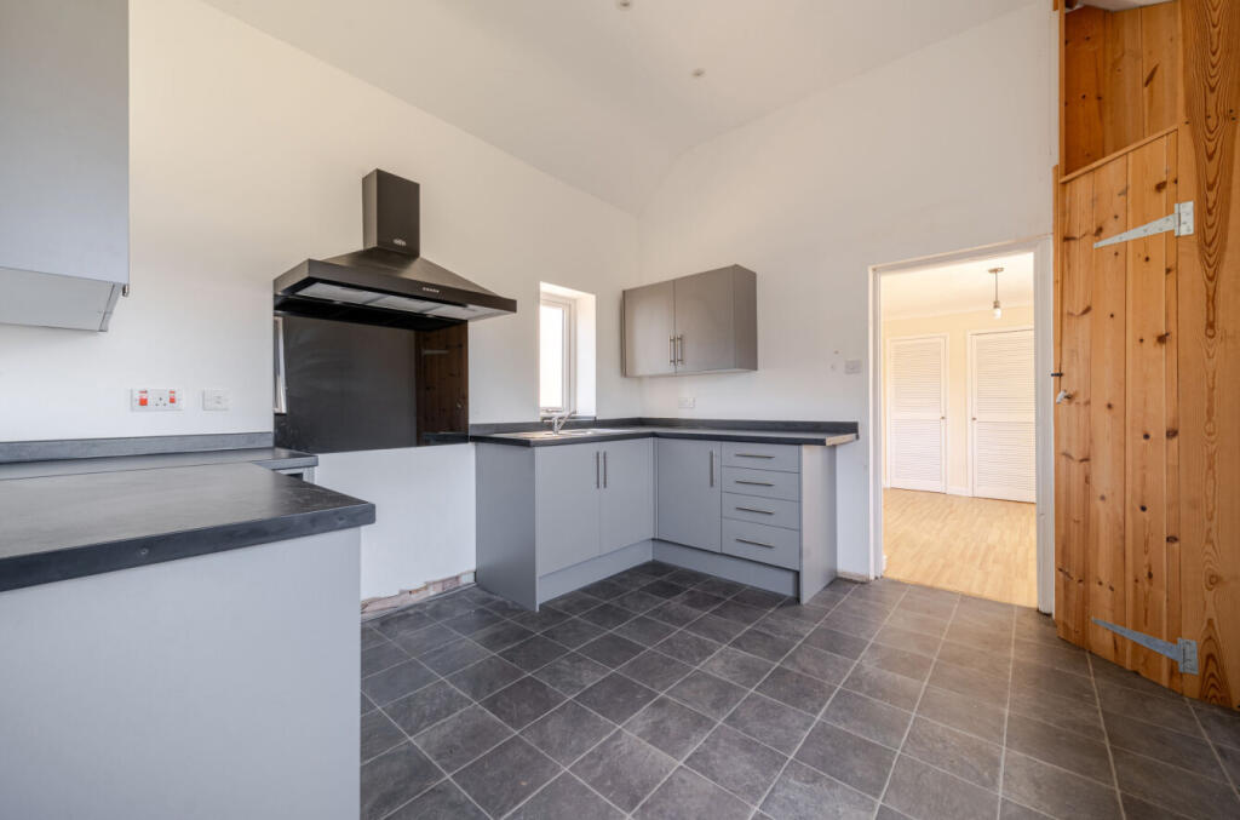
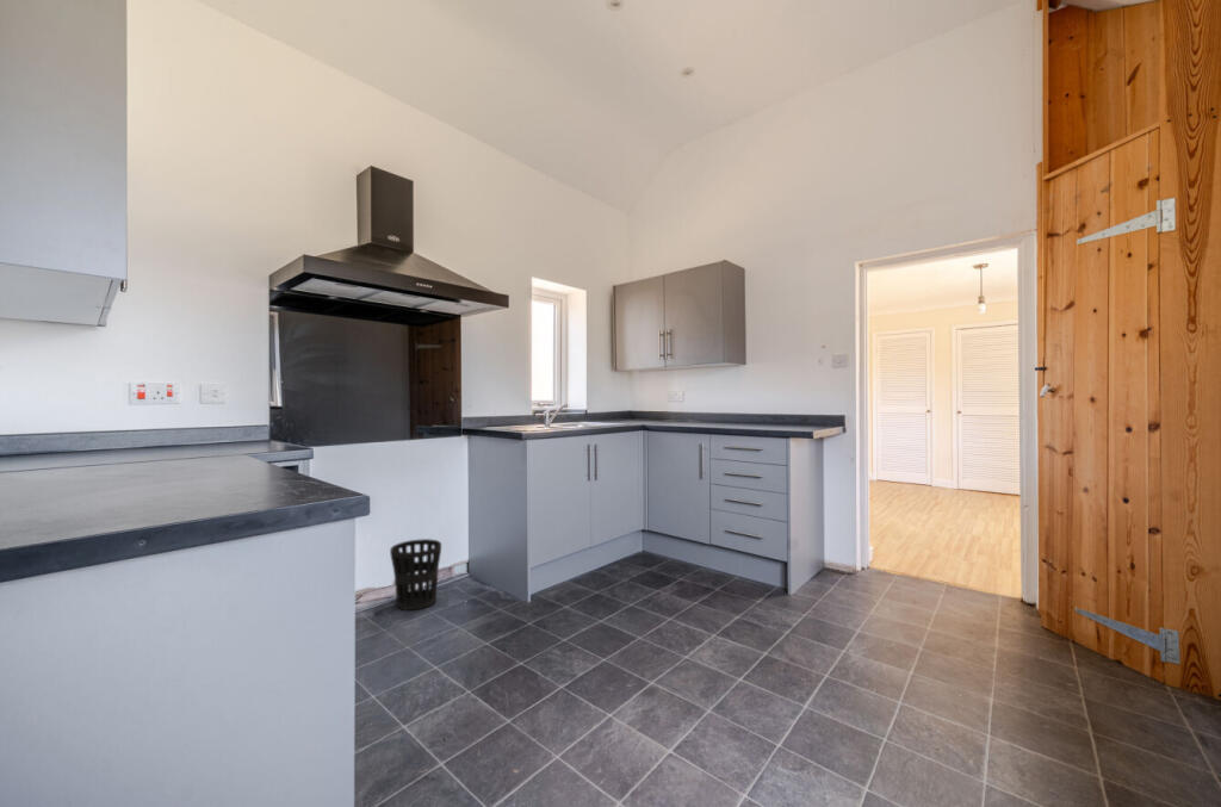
+ wastebasket (416, 573)
